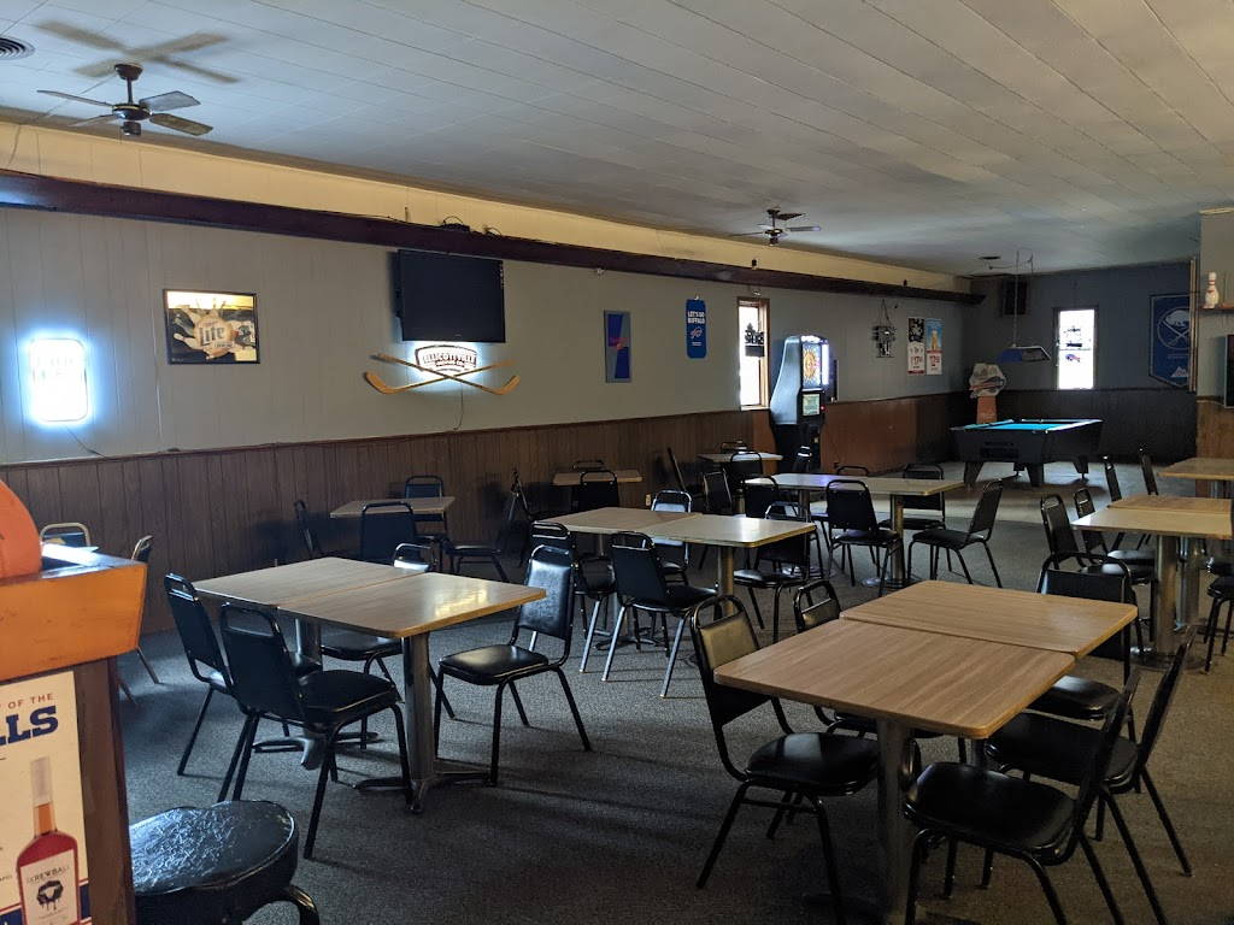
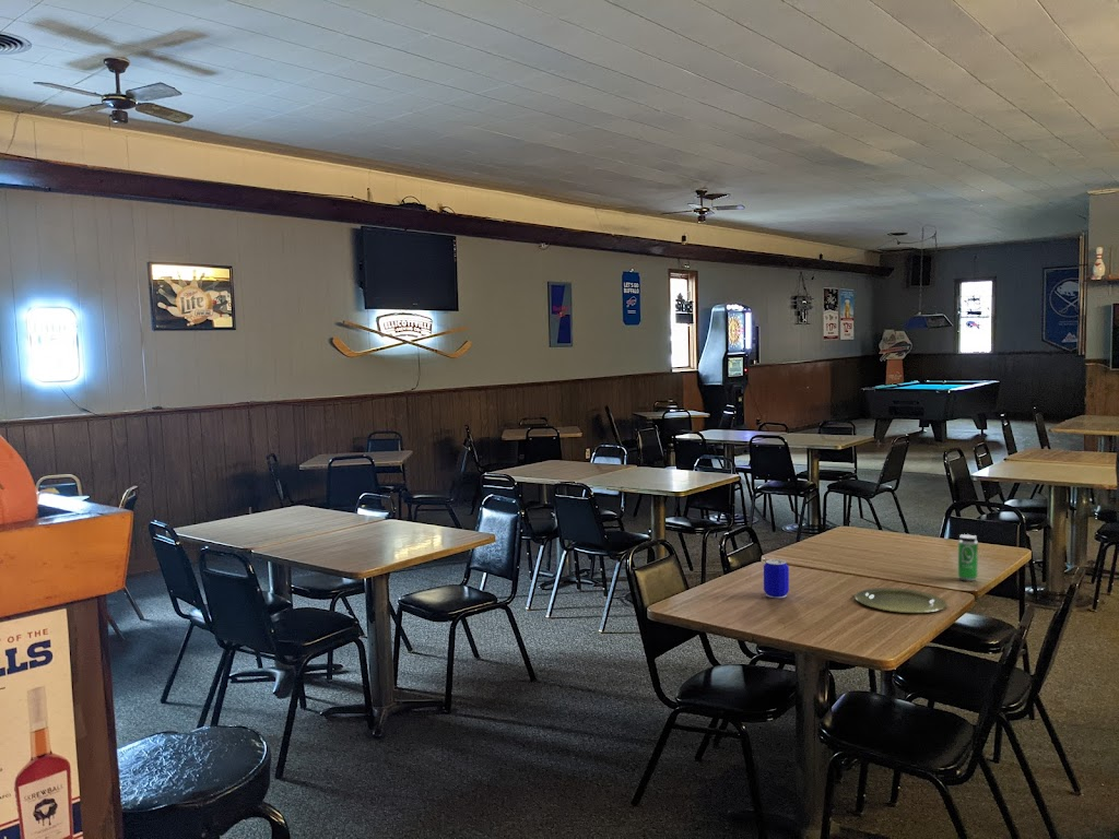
+ beer can (776, 577)
+ beverage can (967, 557)
+ plate (899, 600)
